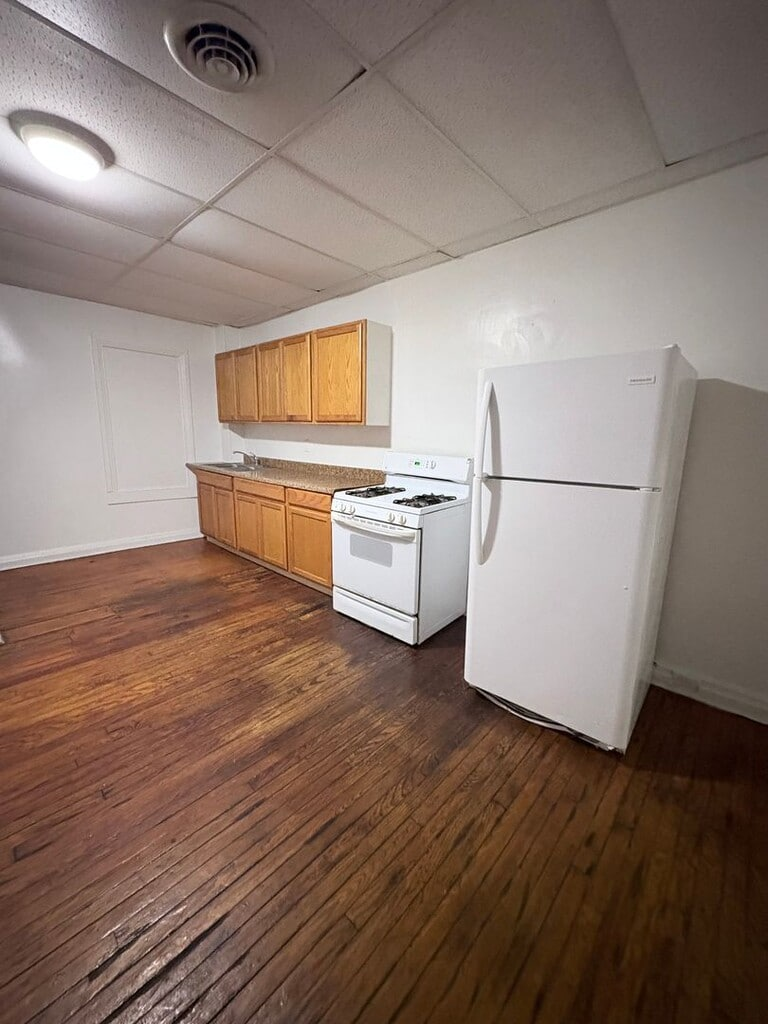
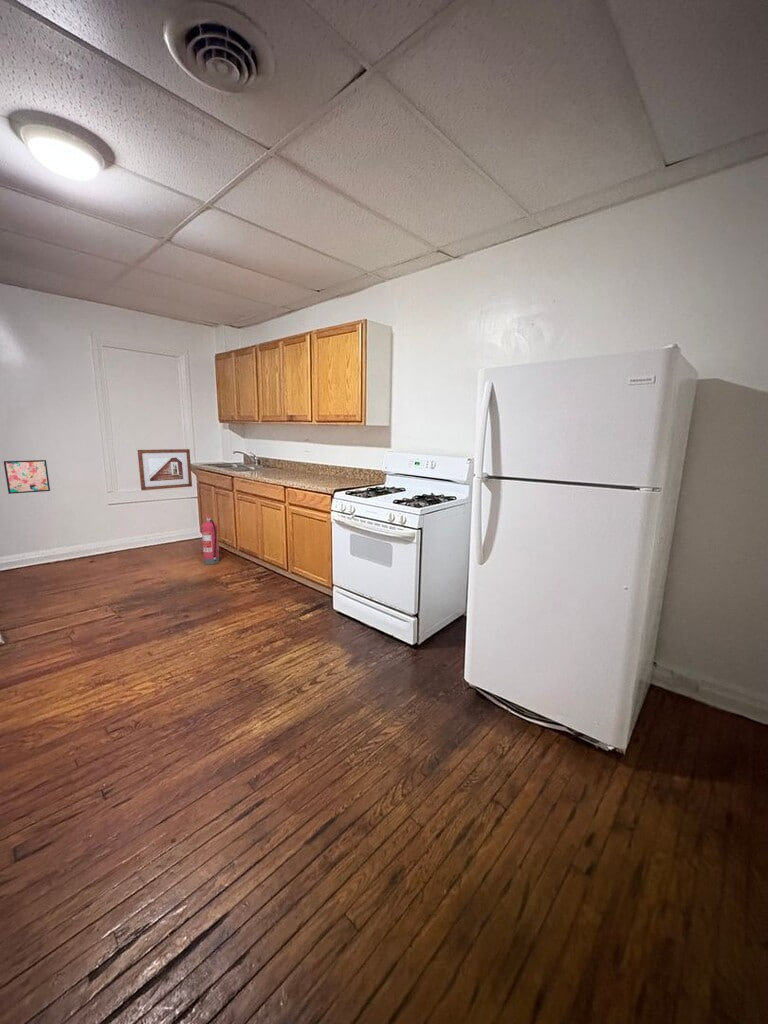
+ fire extinguisher (211, 539)
+ picture frame (166, 469)
+ wall art (27, 476)
